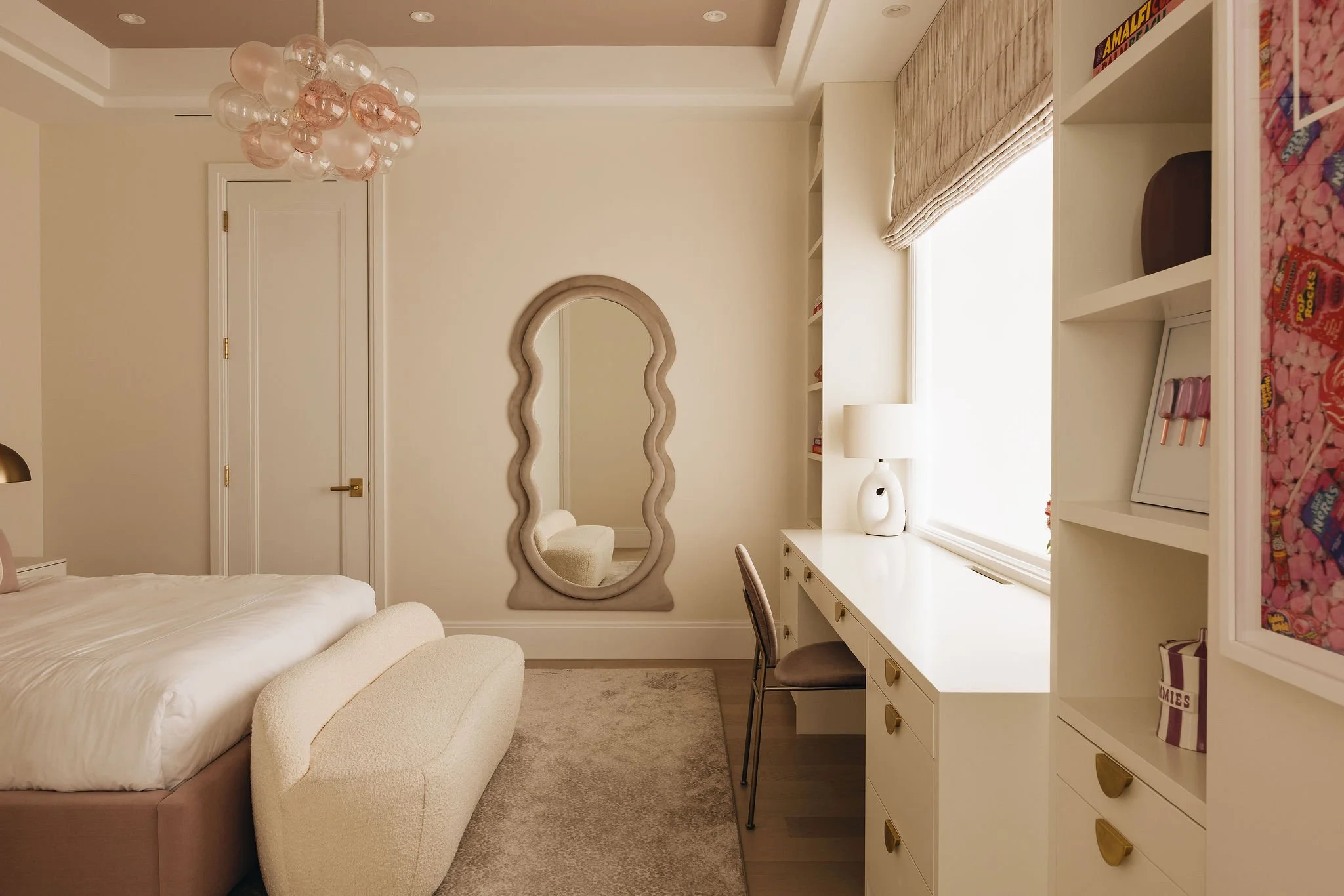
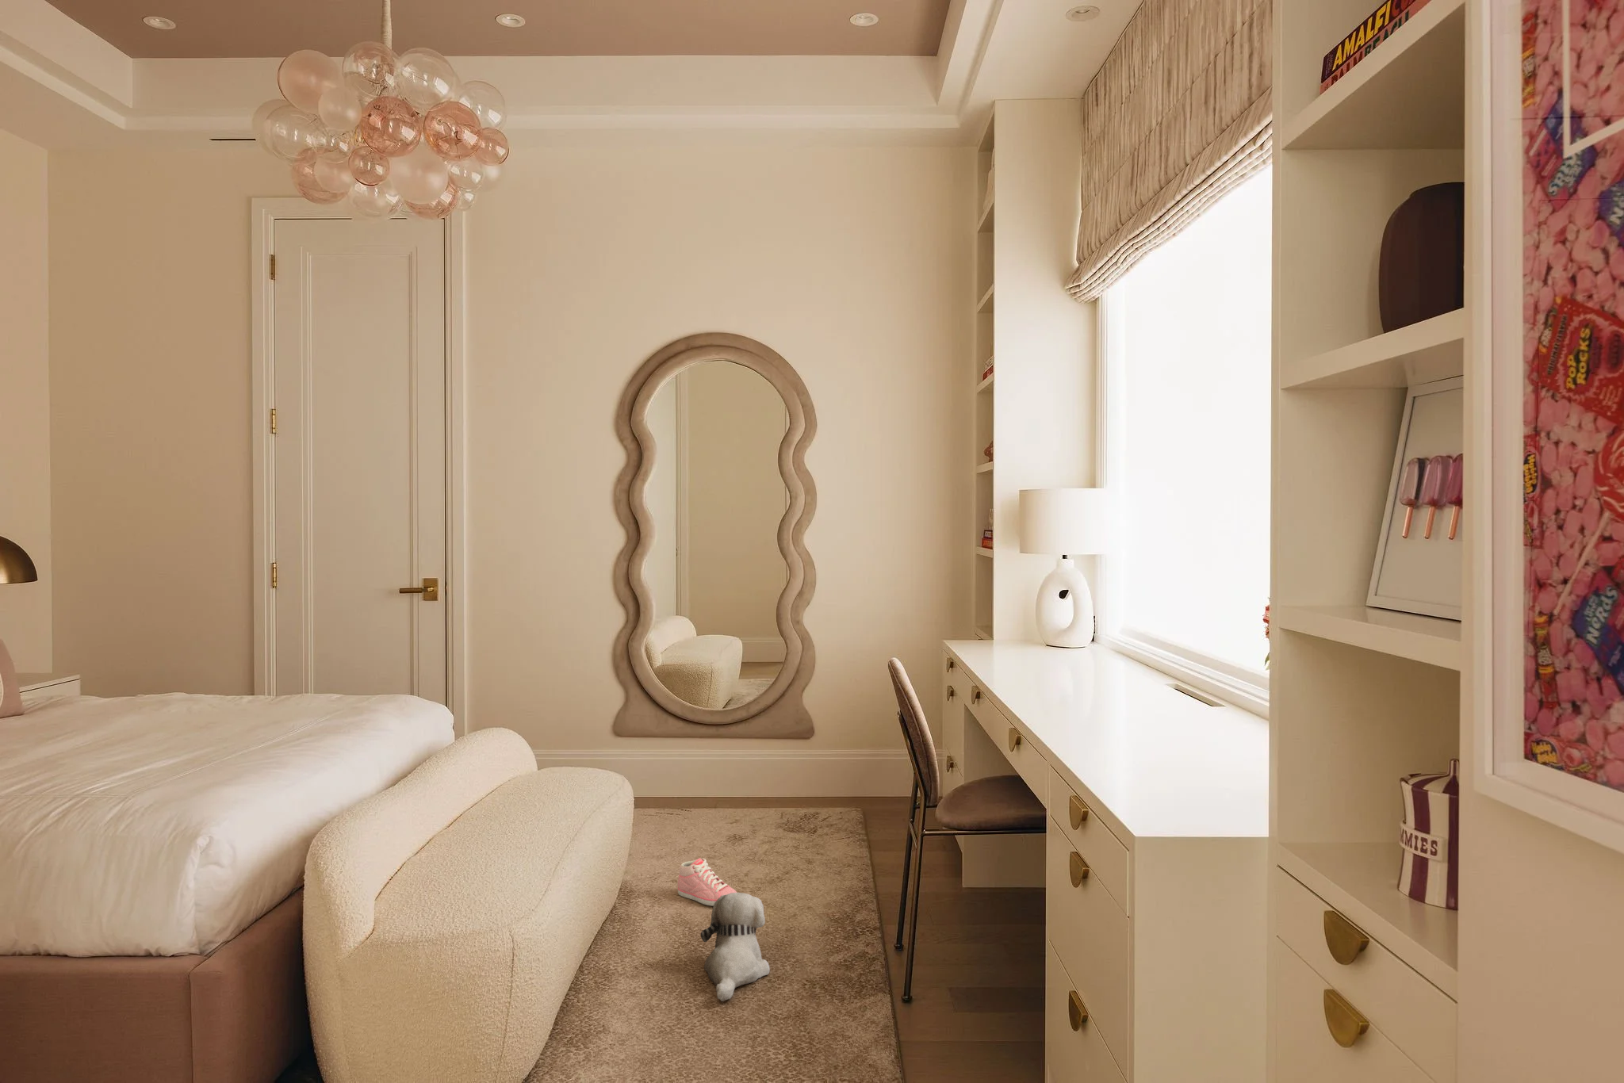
+ sneaker (707, 880)
+ plush toy (727, 939)
